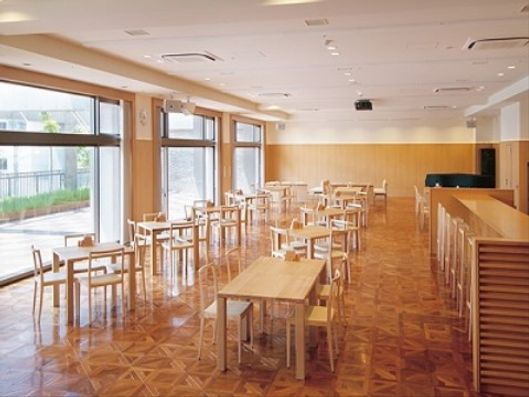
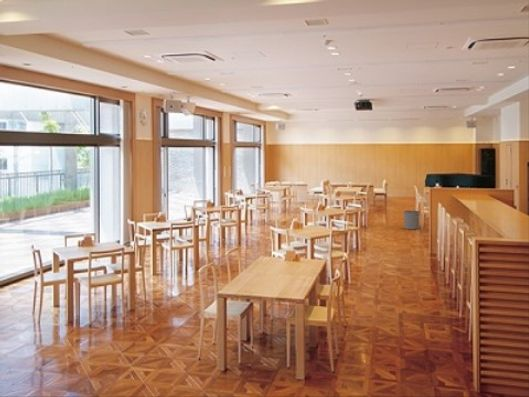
+ waste bin (411, 219)
